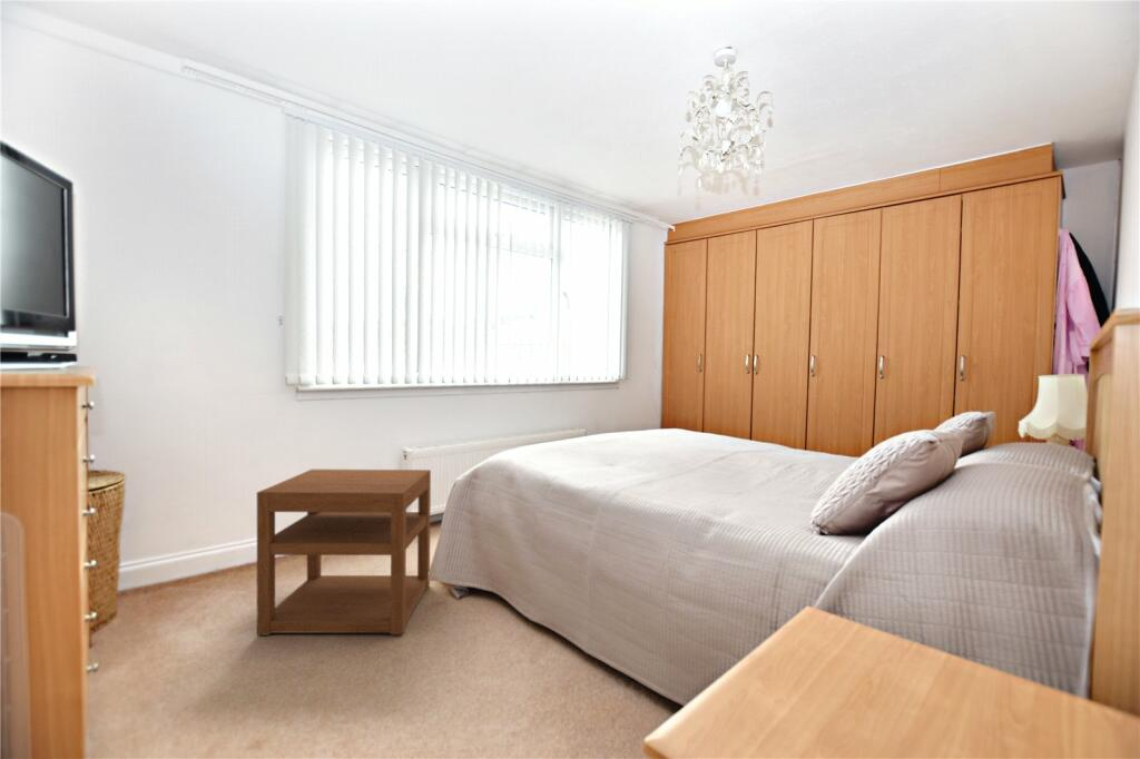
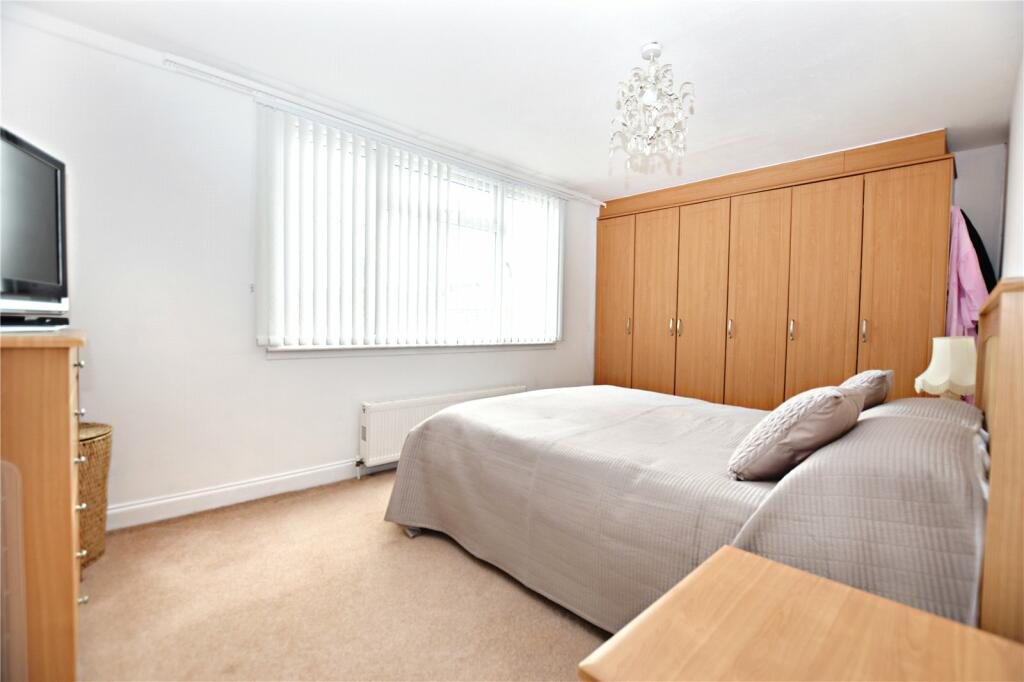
- nightstand (352, 544)
